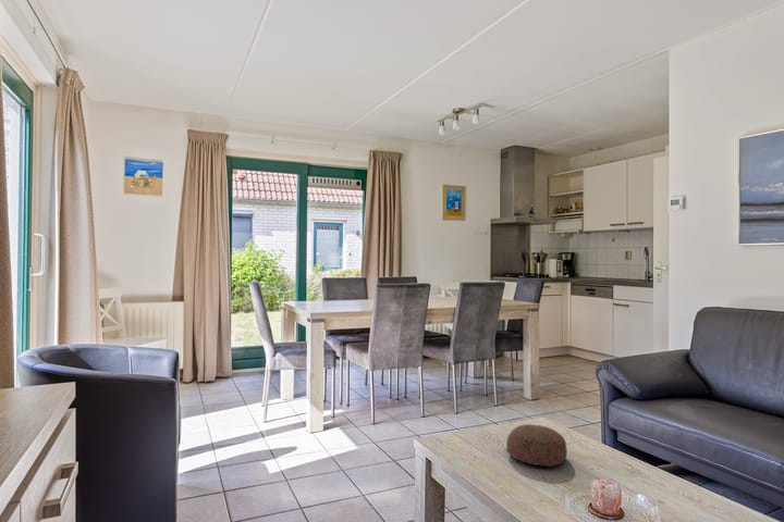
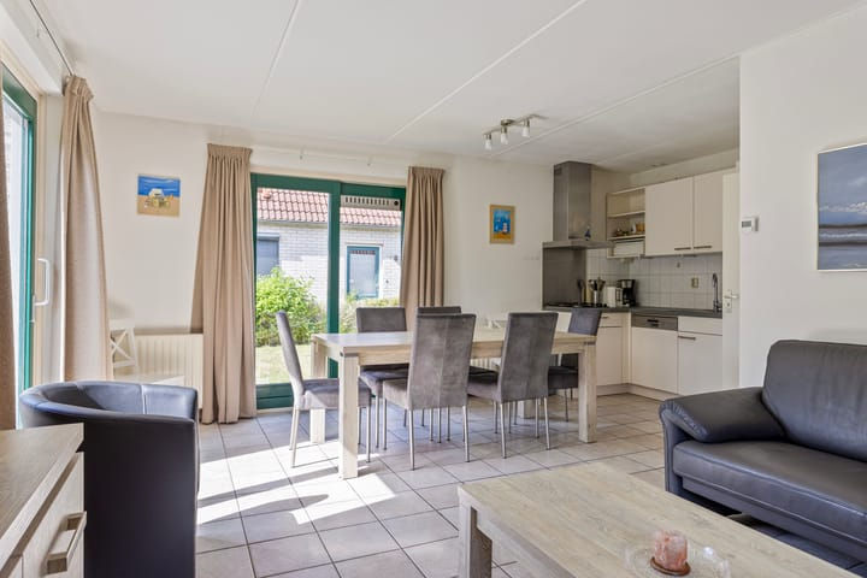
- decorative bowl (536, 443)
